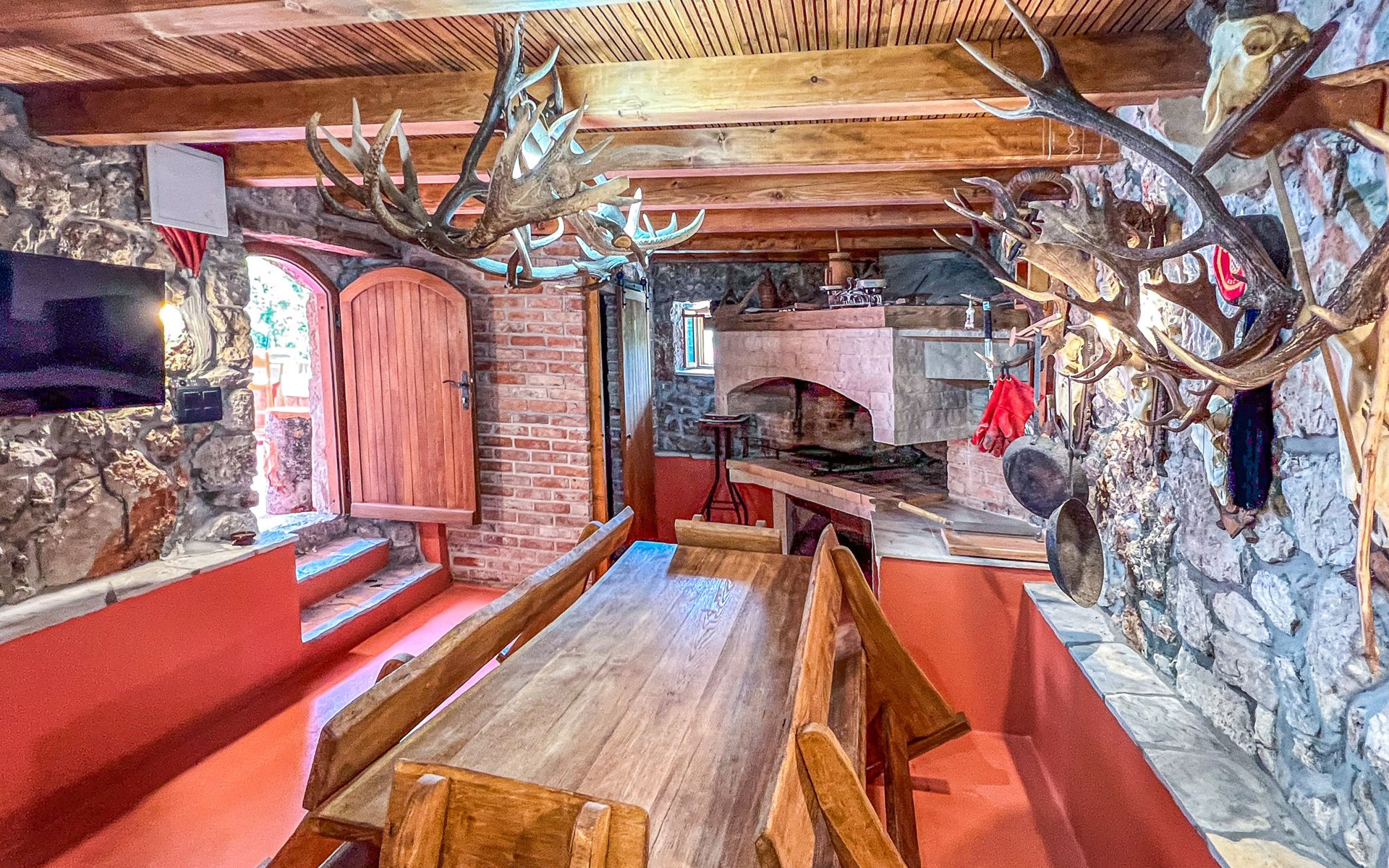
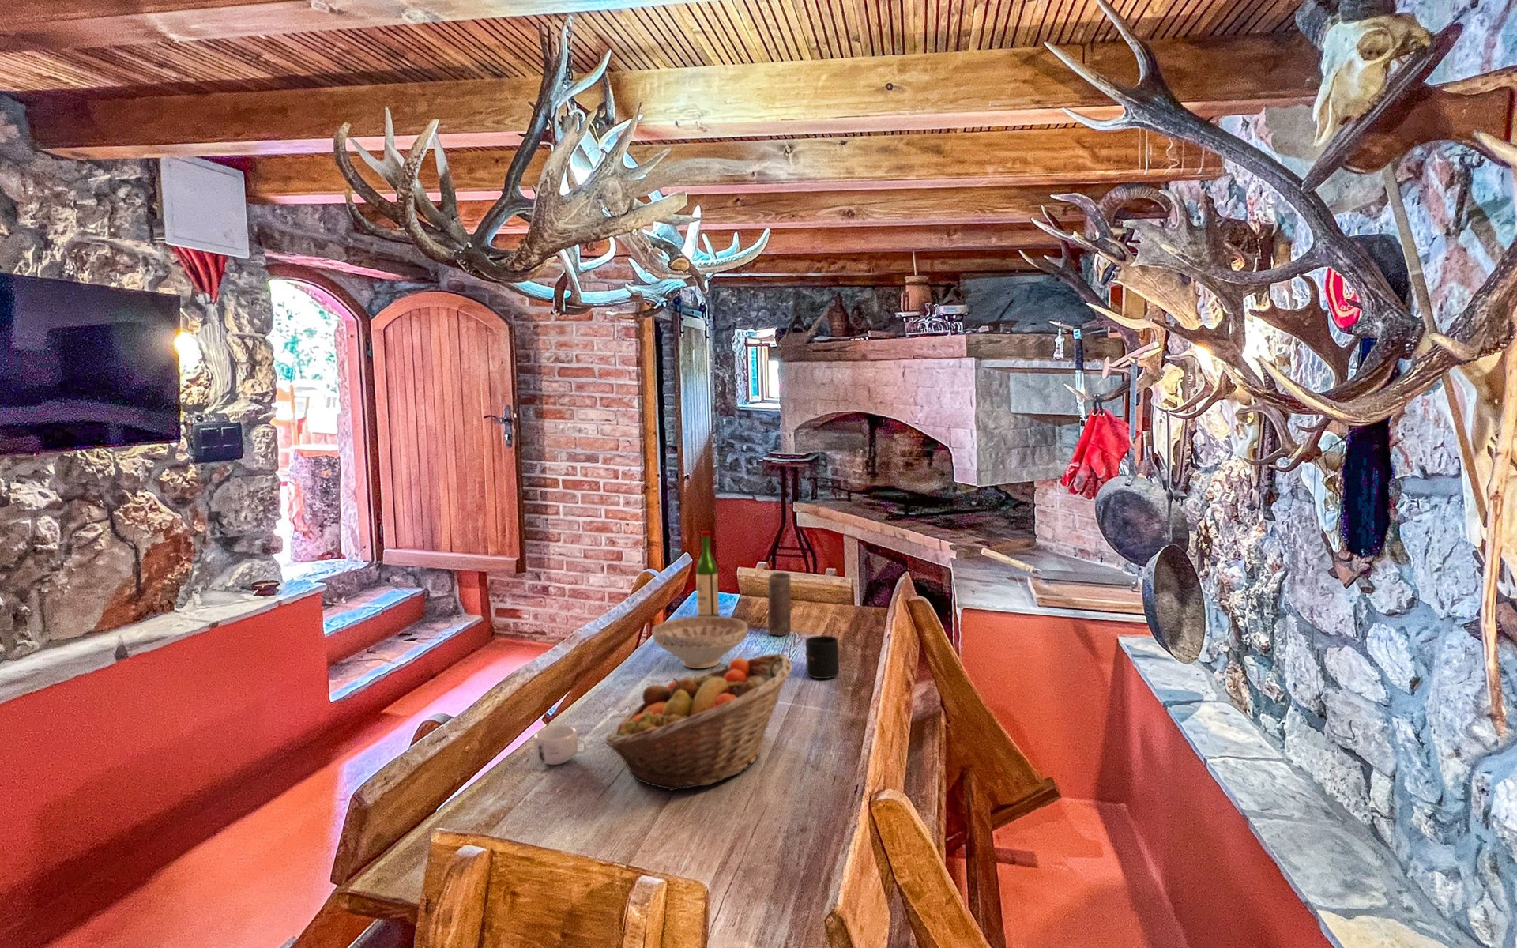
+ decorative bowl (700, 644)
+ wine bottle (707, 573)
+ candle (779, 604)
+ mug (821, 655)
+ mug (560, 747)
+ fruit basket (703, 712)
